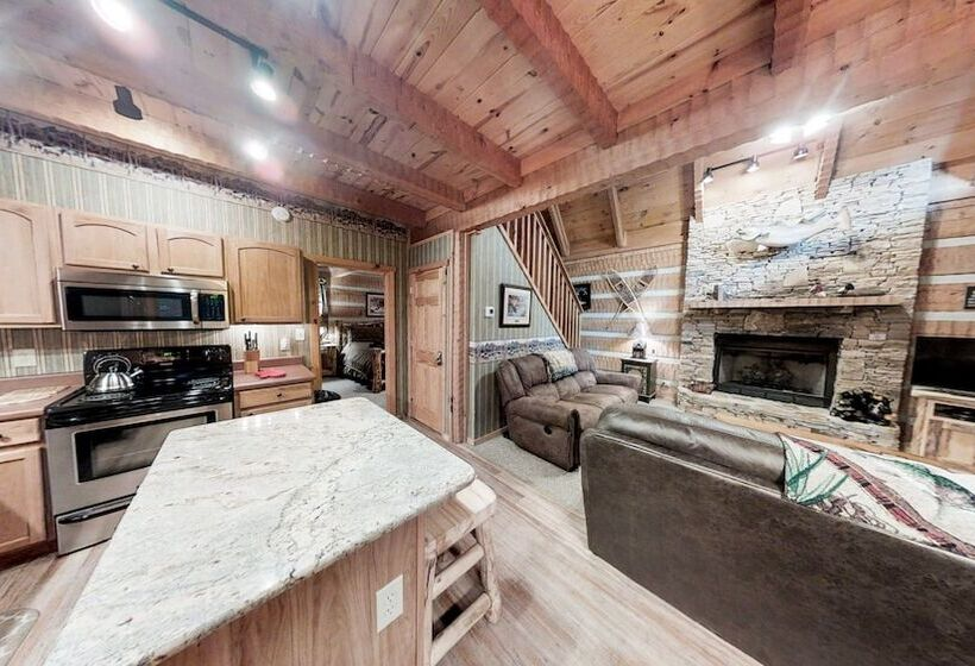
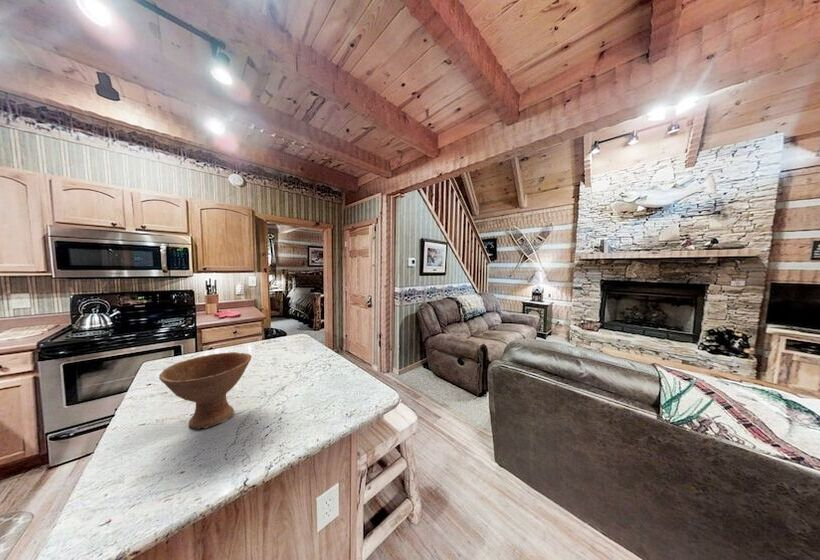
+ bowl (209, 390)
